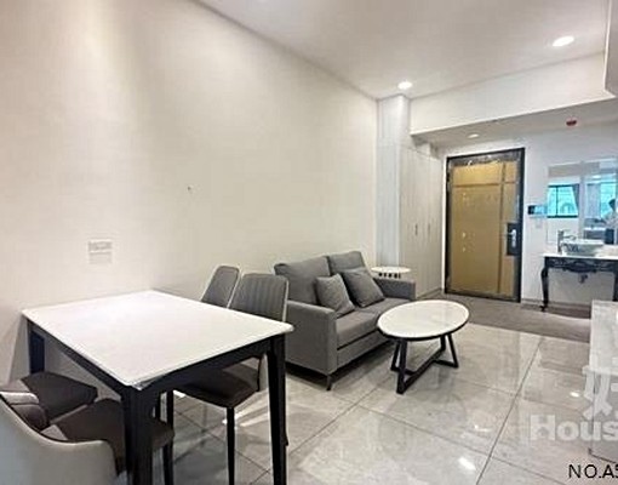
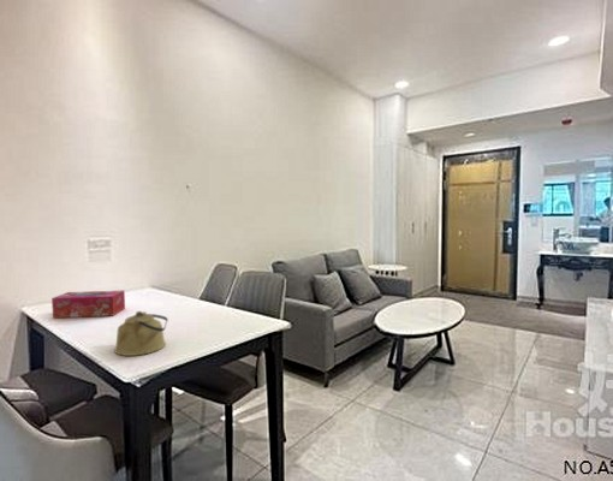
+ tissue box (90, 303)
+ kettle (141, 327)
